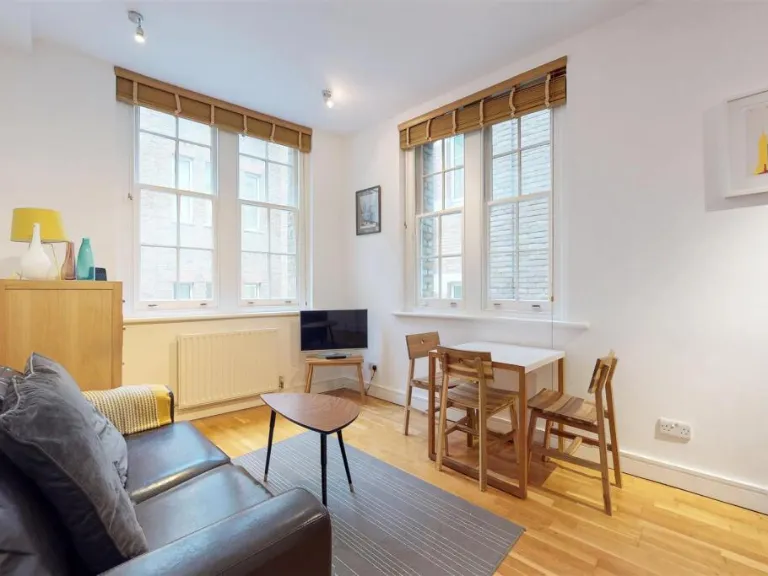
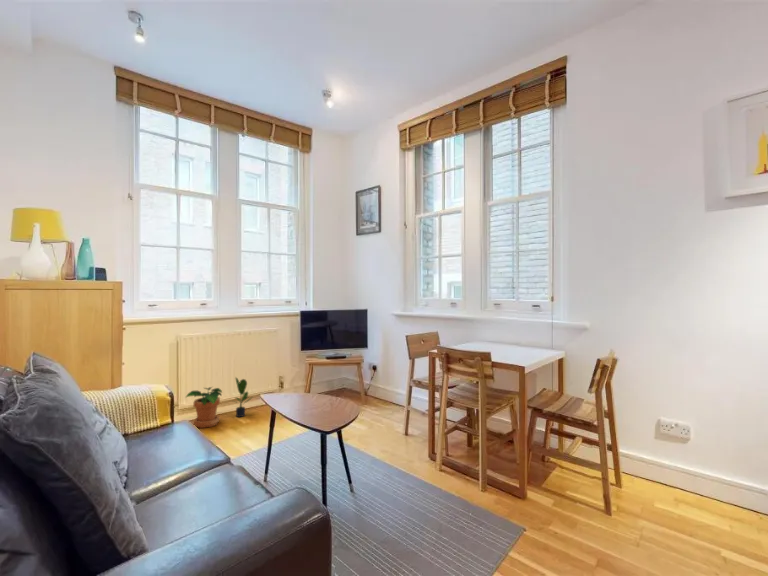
+ potted plant (243, 396)
+ potted plant (205, 407)
